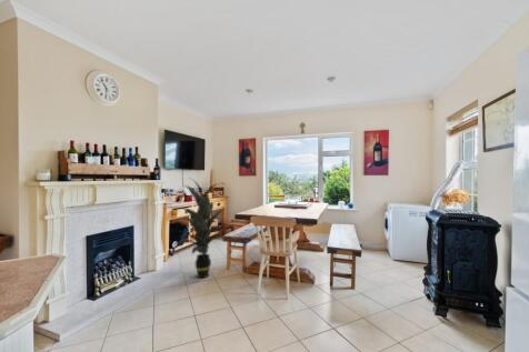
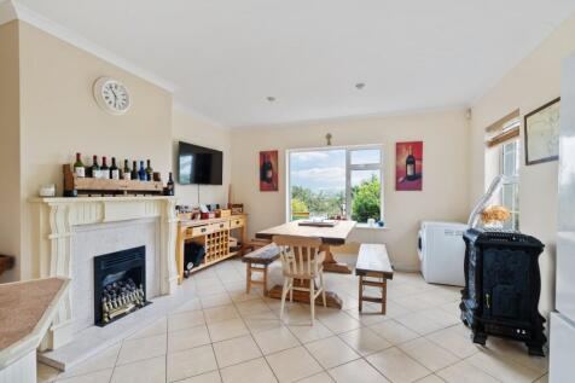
- indoor plant (199, 225)
